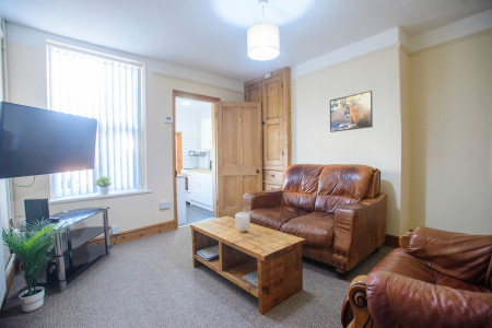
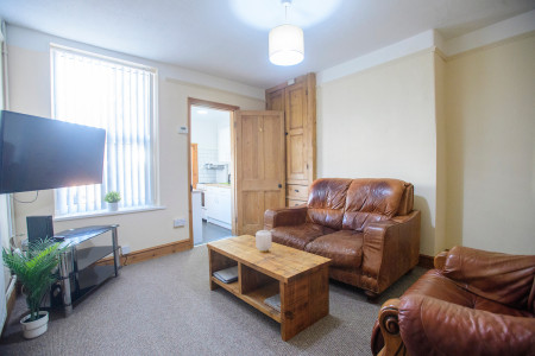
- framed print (349, 113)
